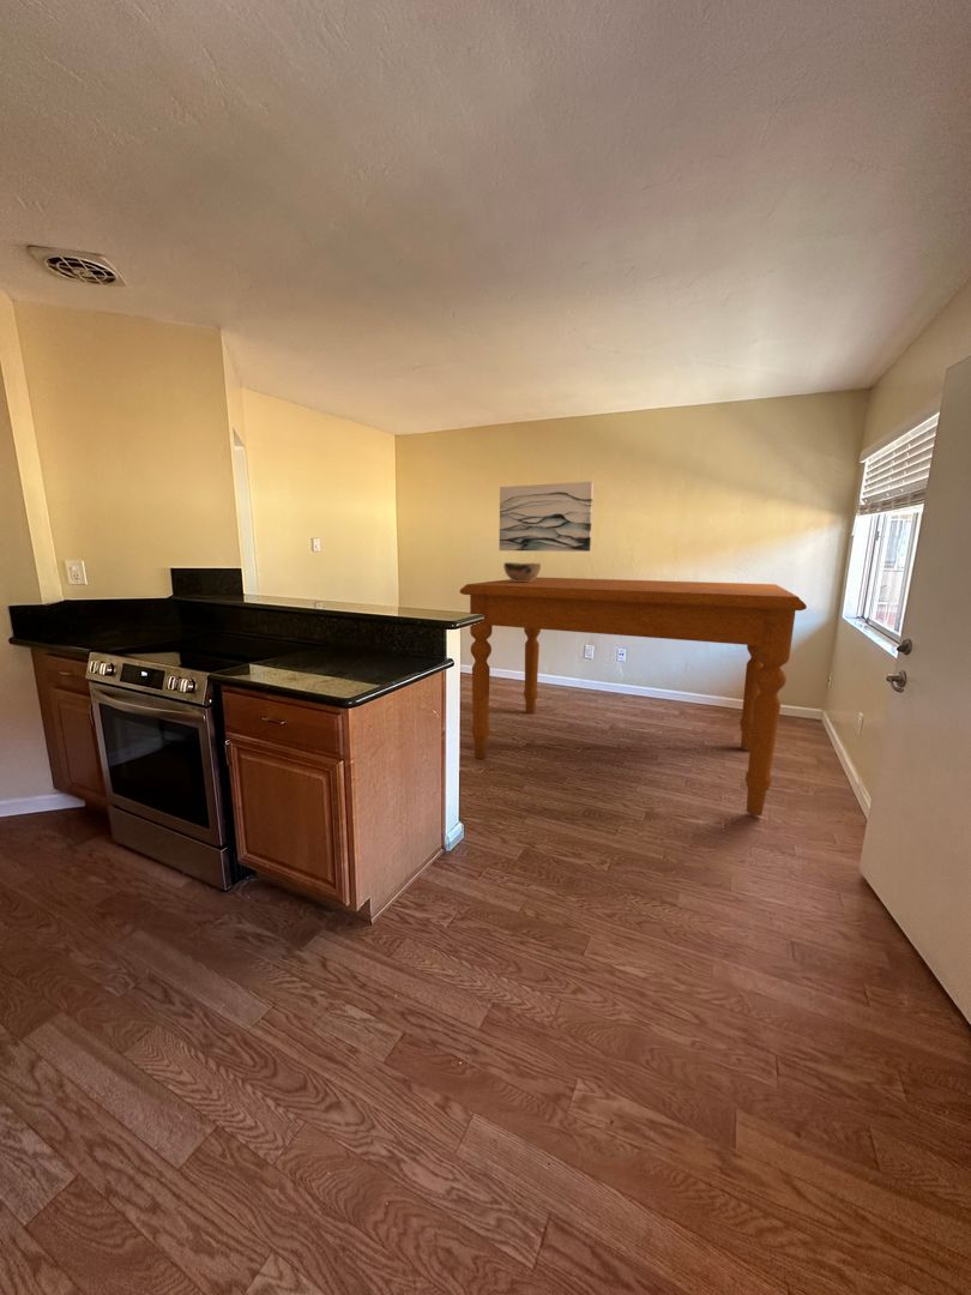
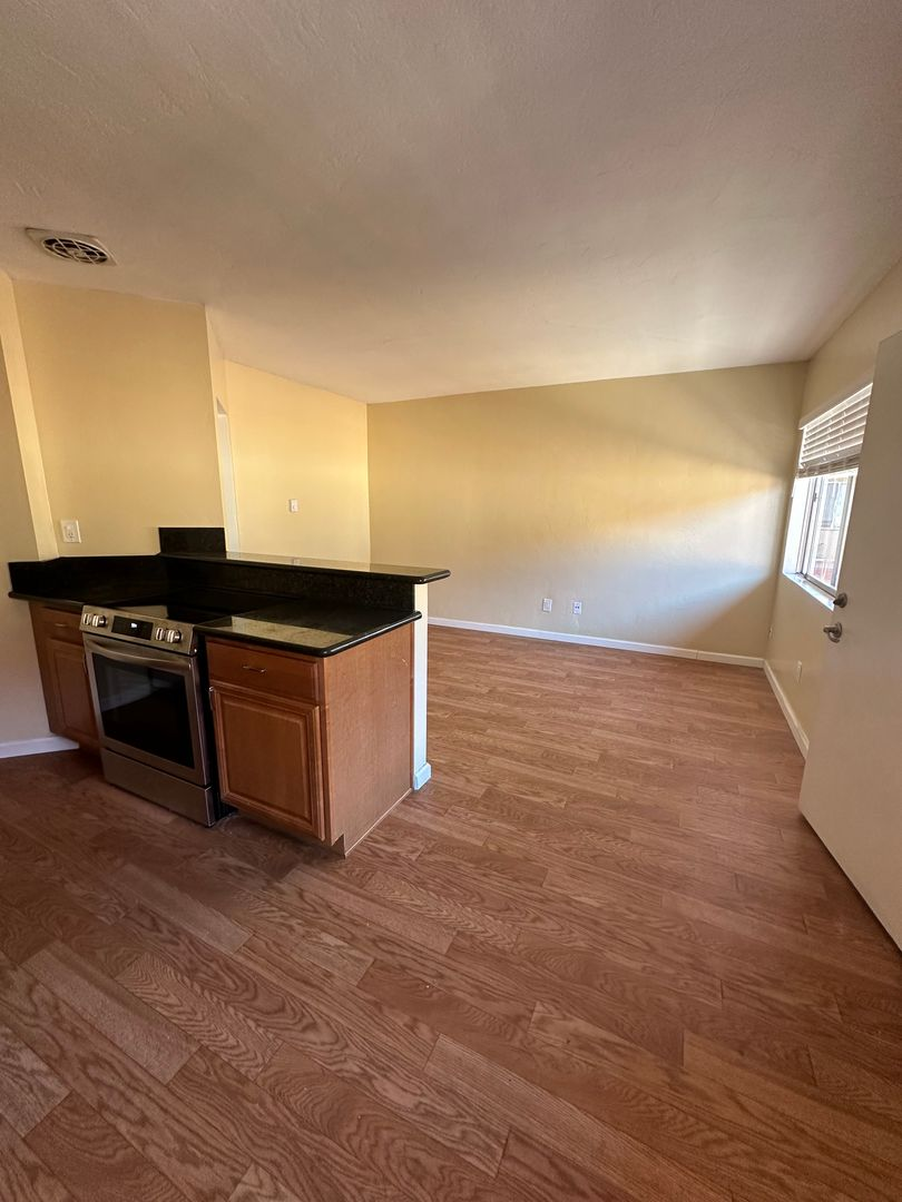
- wall art (543, 518)
- dining table (621, 634)
- decorative bowl (521, 572)
